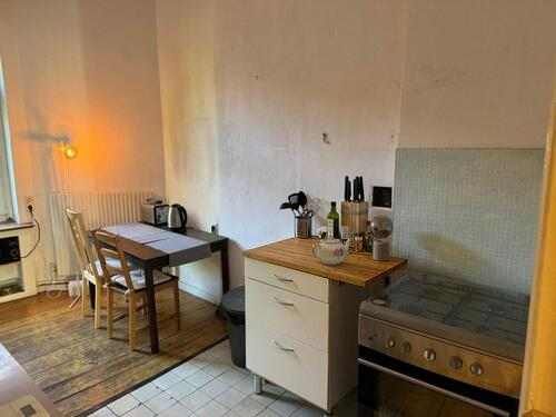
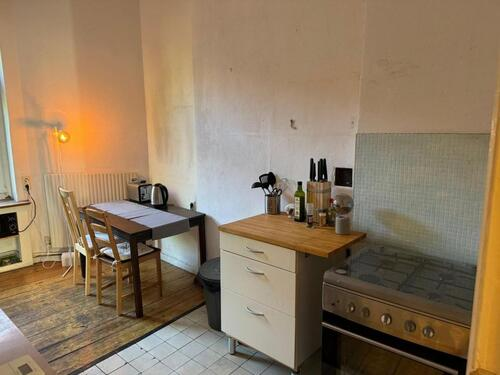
- teapot (331, 249)
